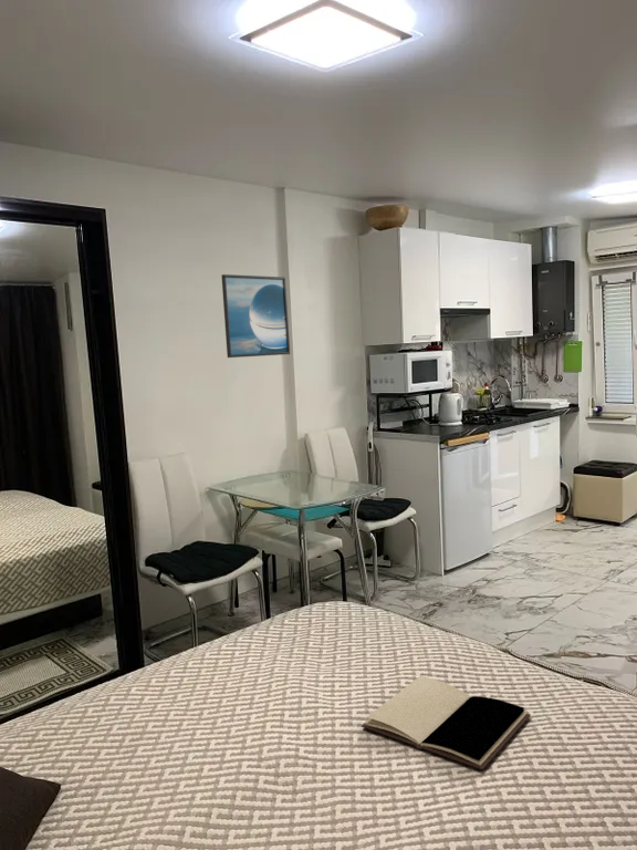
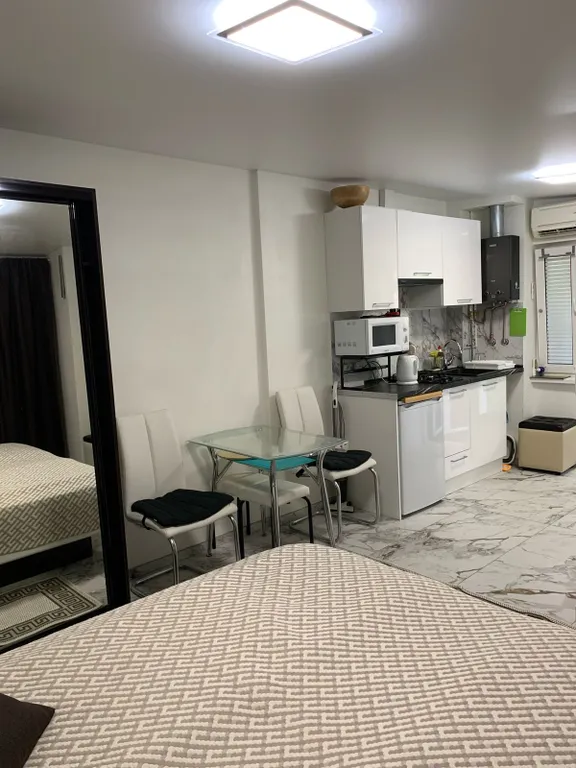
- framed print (257, 315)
- book (446, 716)
